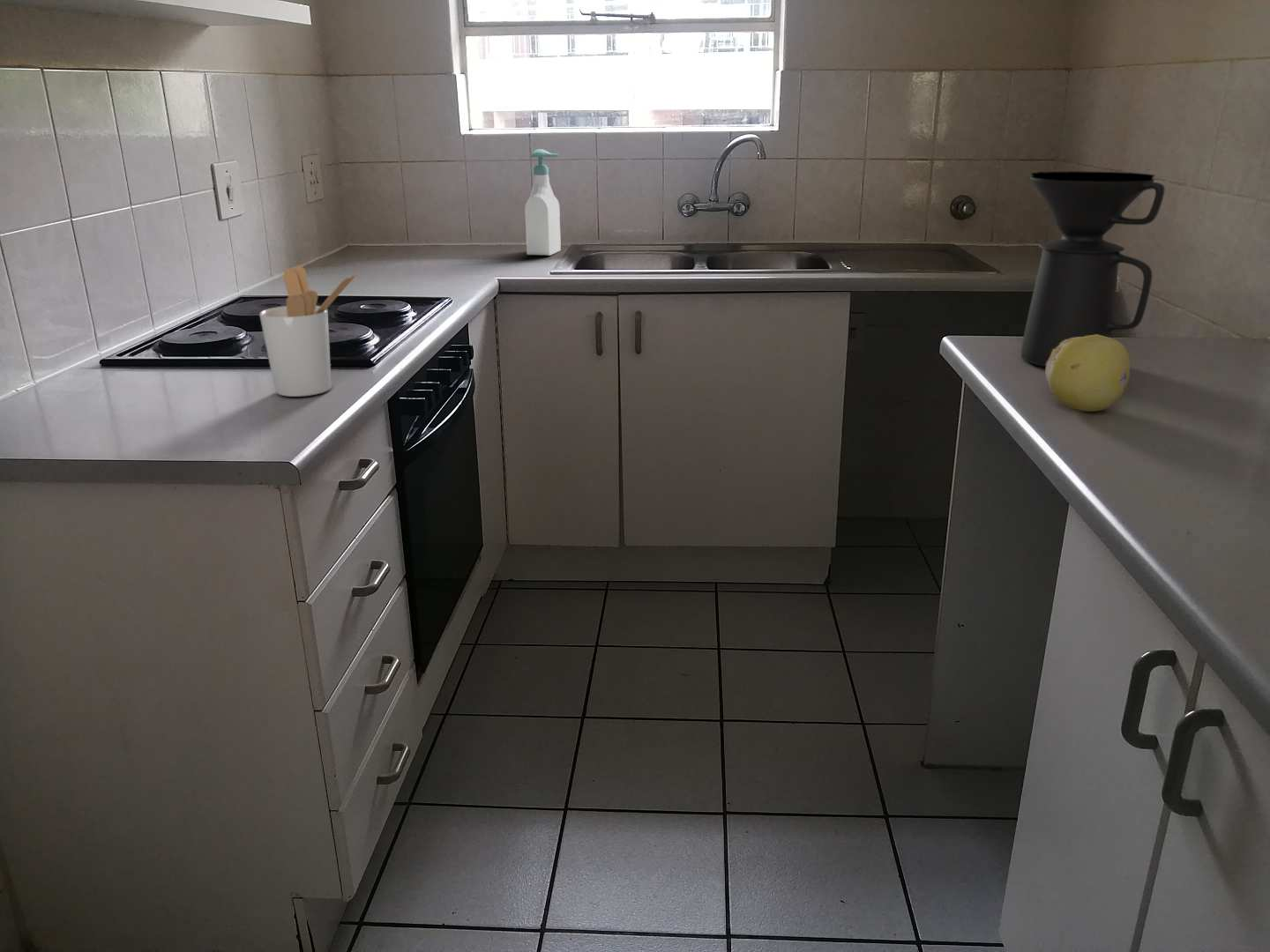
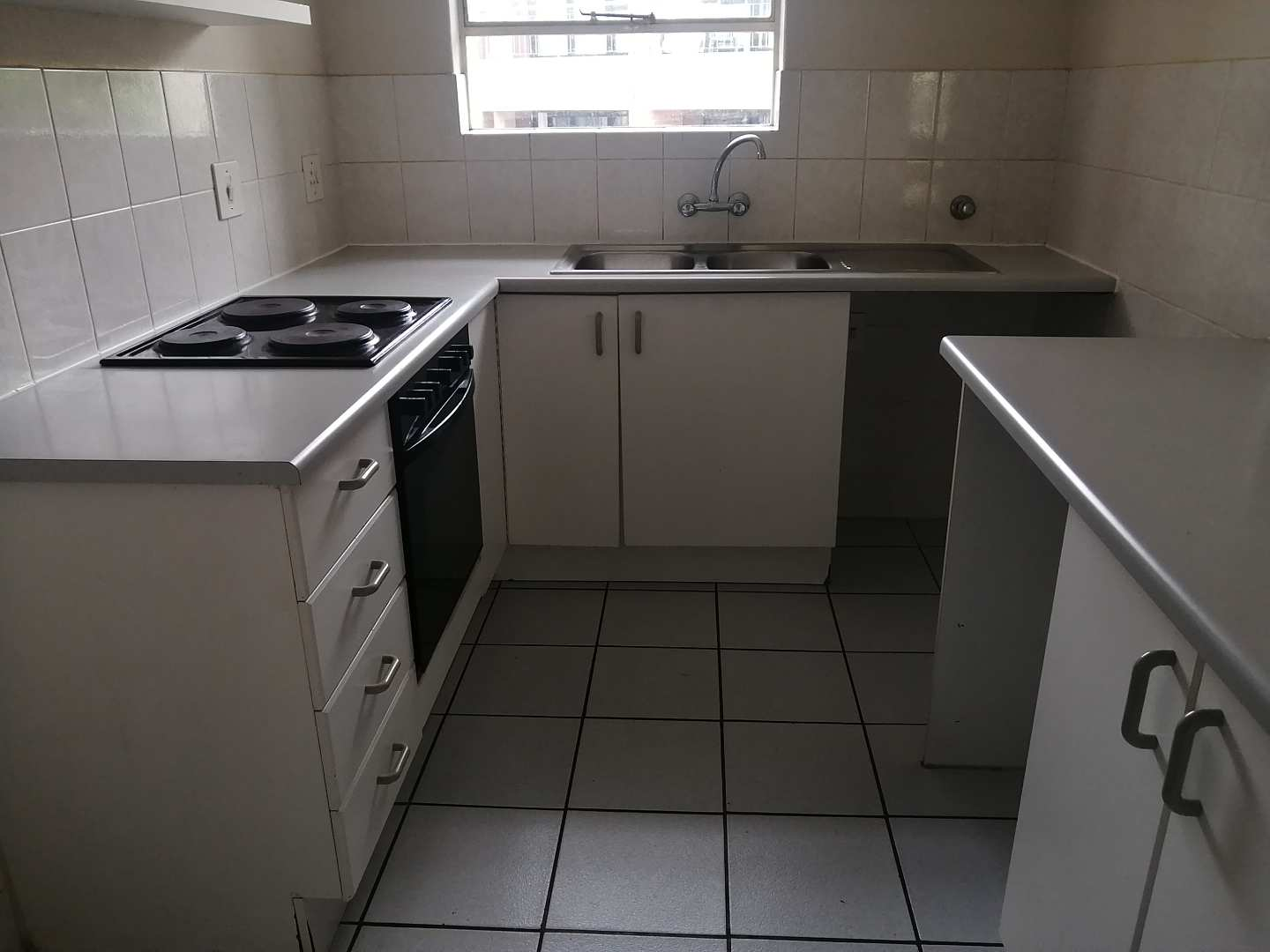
- utensil holder (314, 331)
- coffee maker (1077, 271)
- soap bottle (545, 202)
- fruit (1086, 370)
